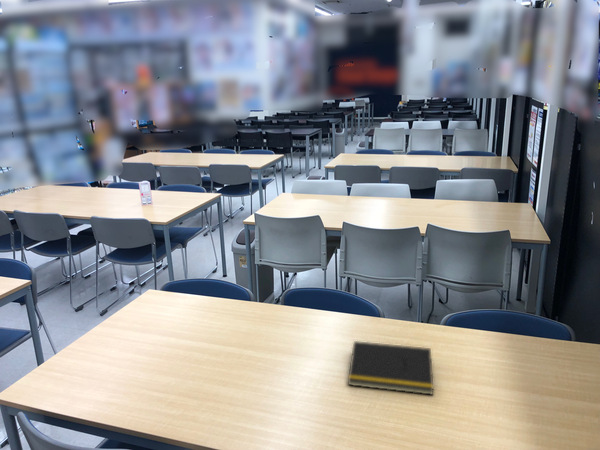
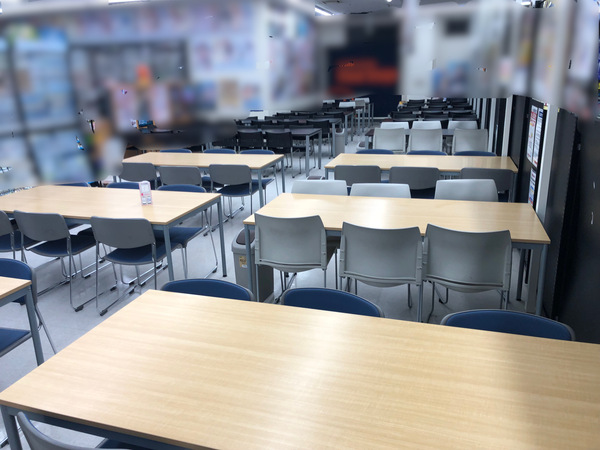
- notepad (390, 365)
